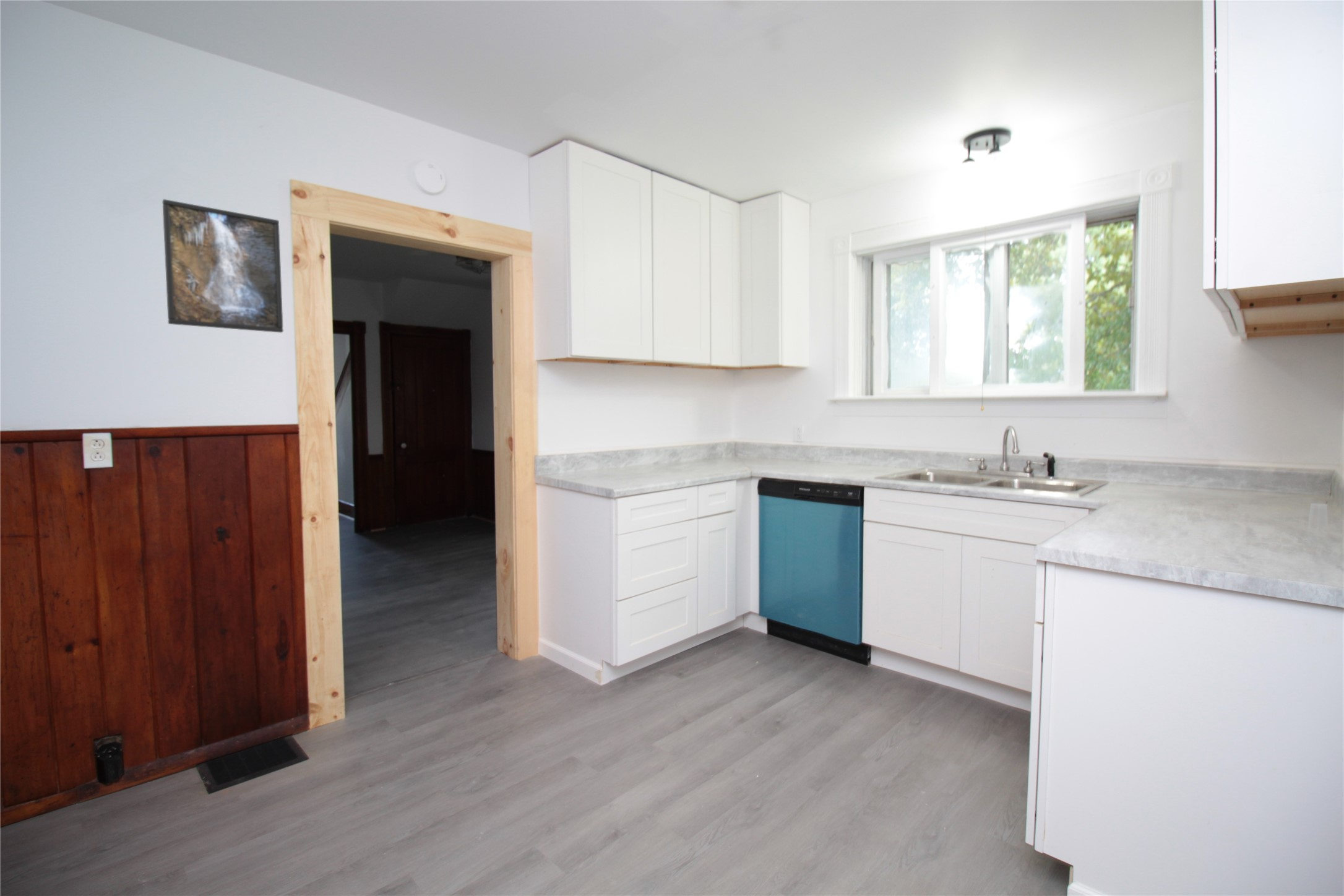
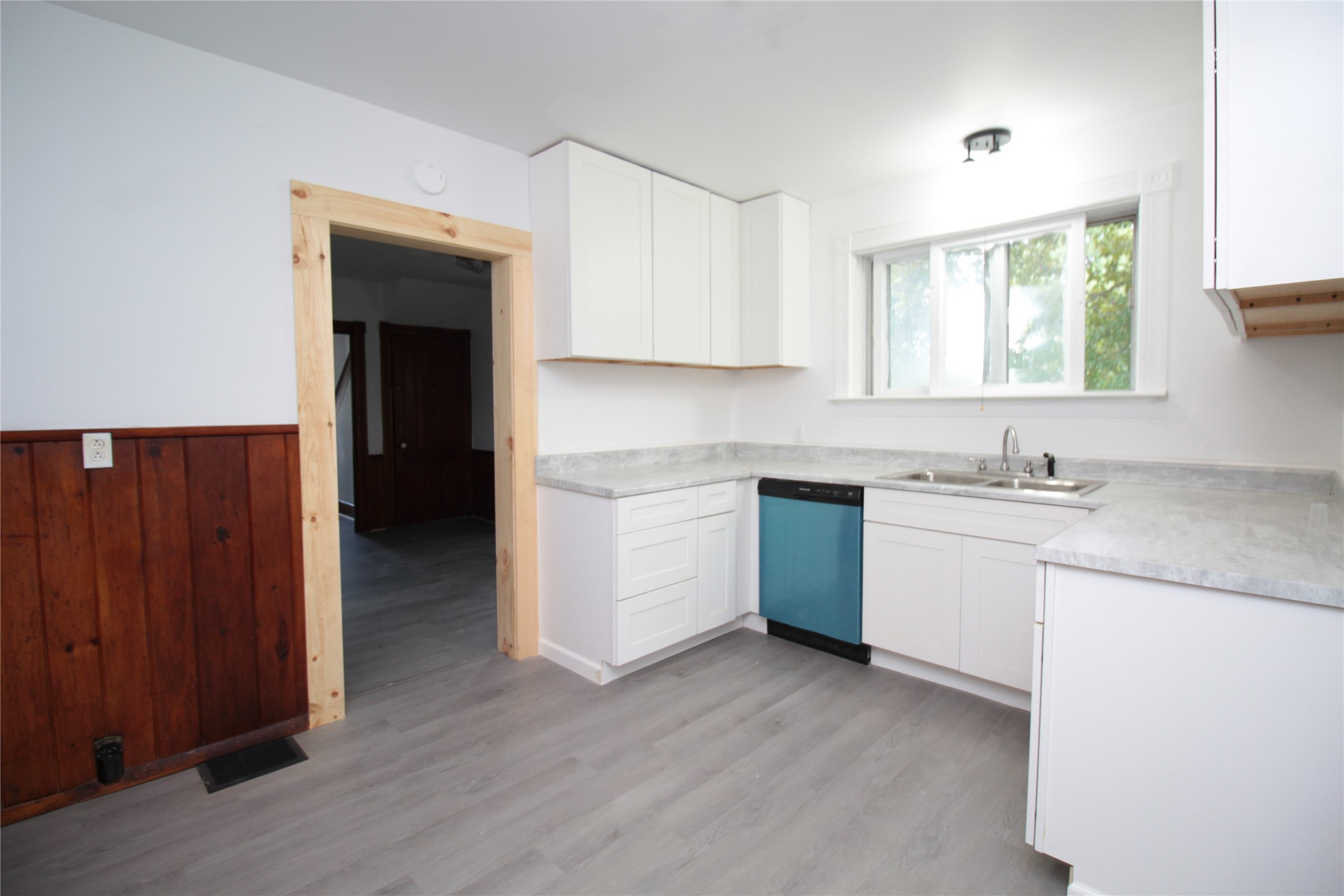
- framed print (226, 270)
